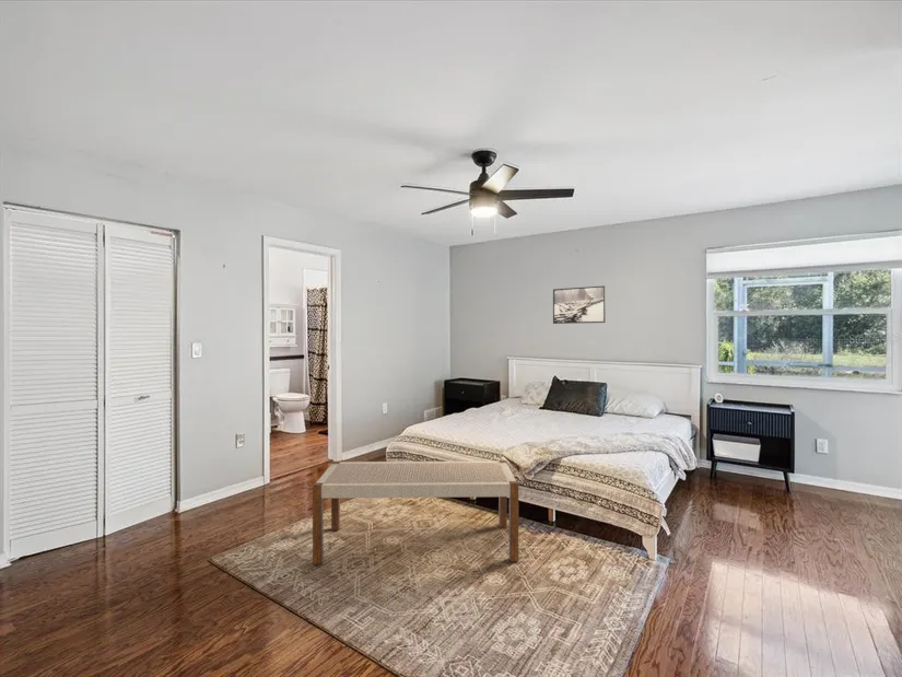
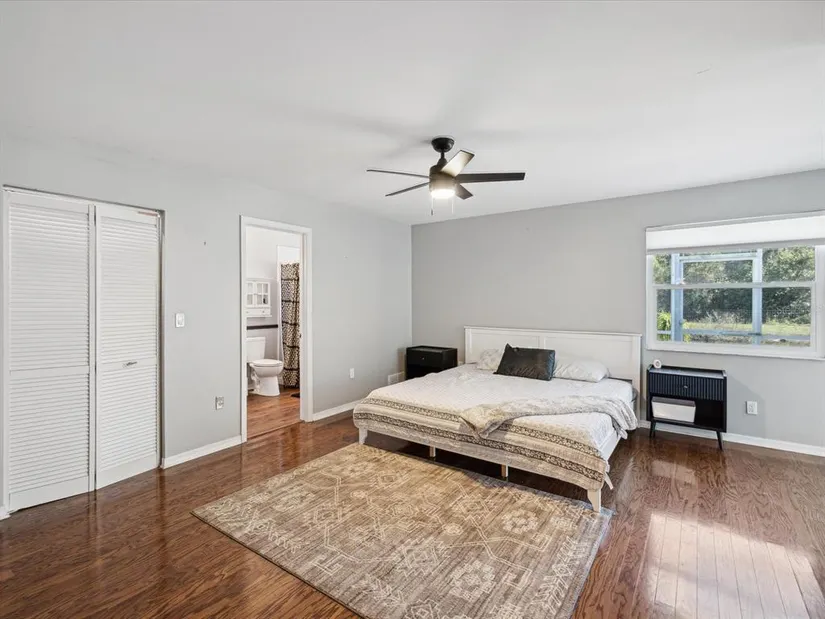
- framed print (578, 305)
- bench (418, 497)
